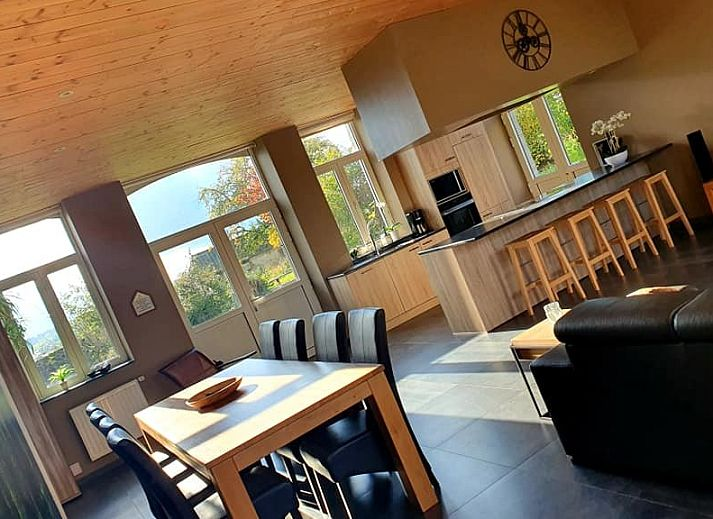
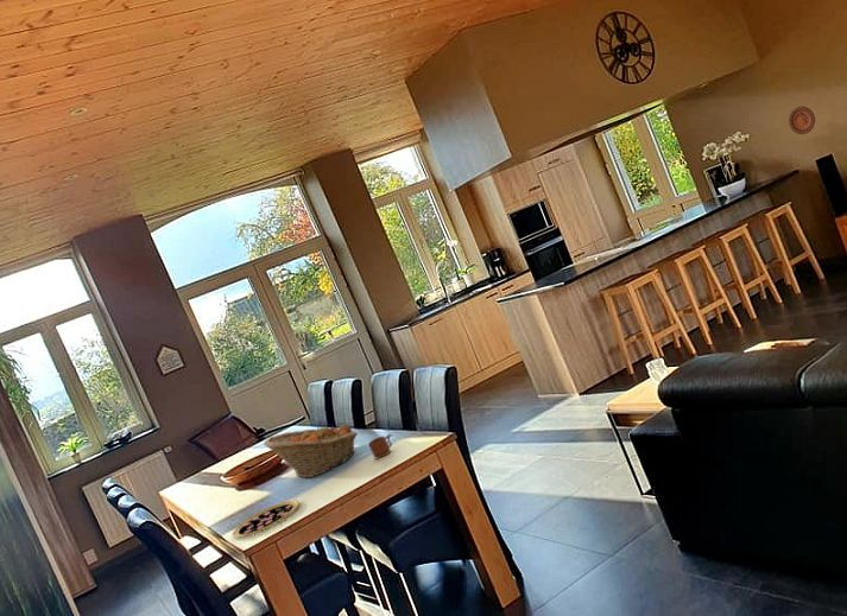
+ fruit basket (312, 444)
+ pizza (265, 519)
+ mug (384, 444)
+ decorative plate (802, 120)
